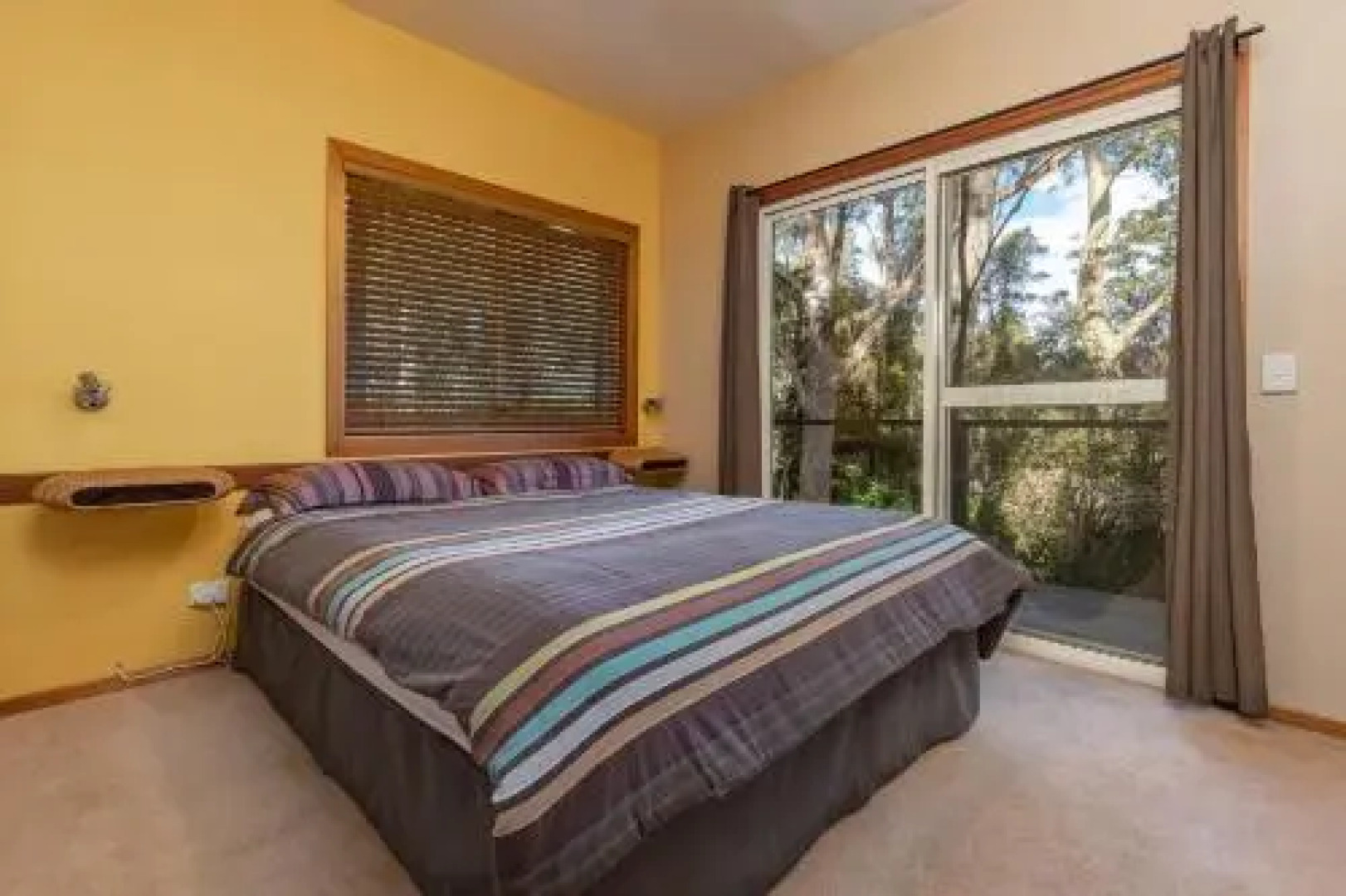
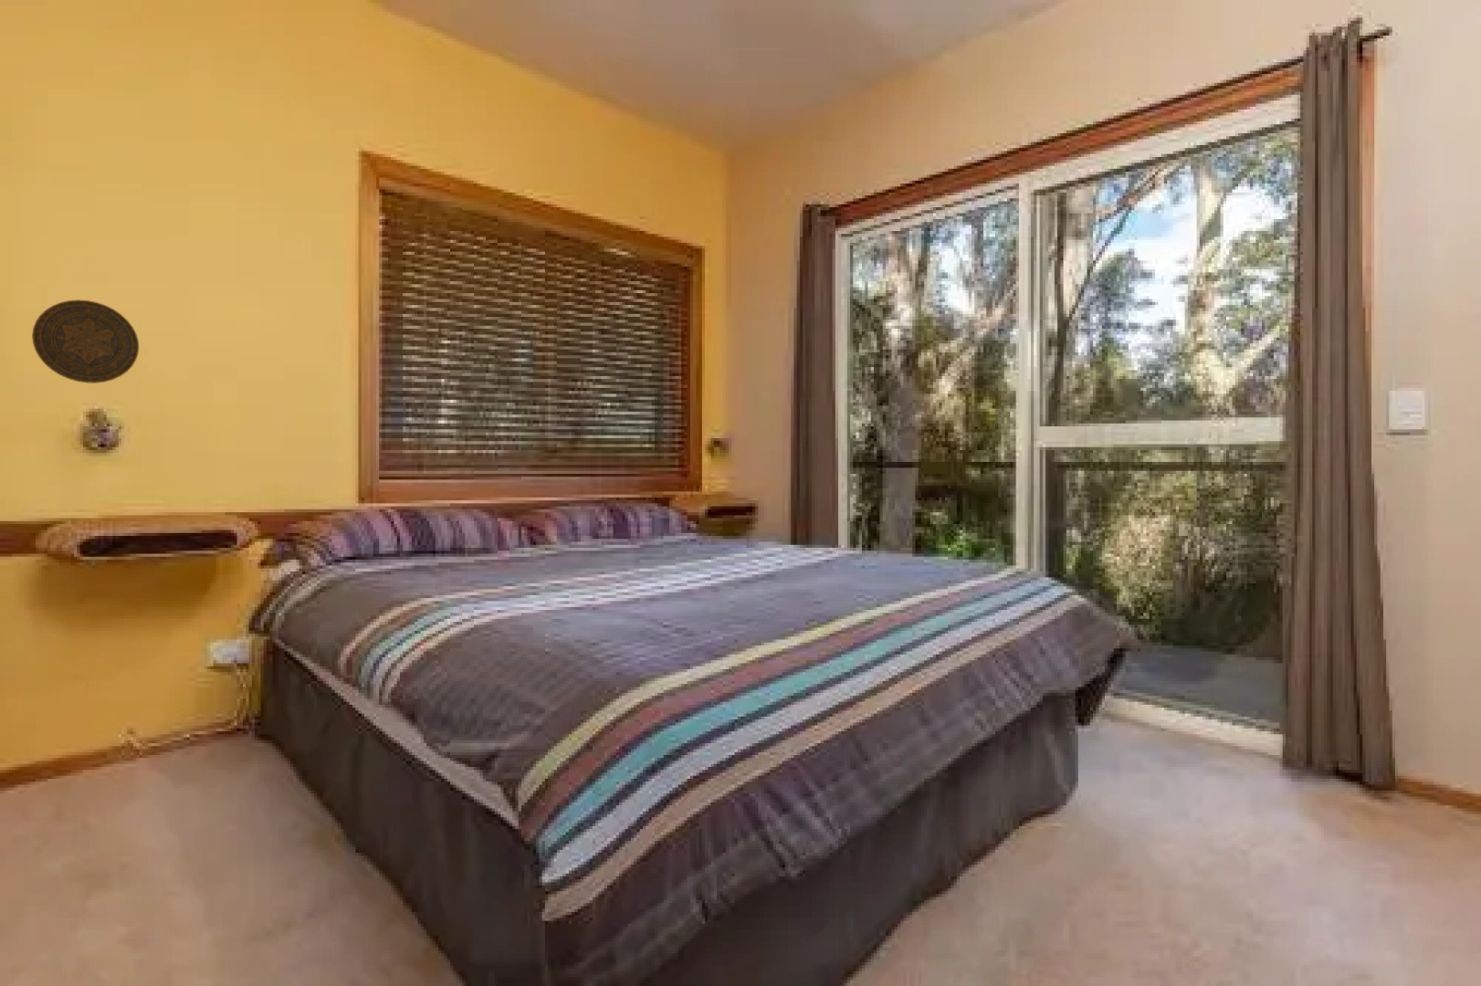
+ decorative plate (88, 340)
